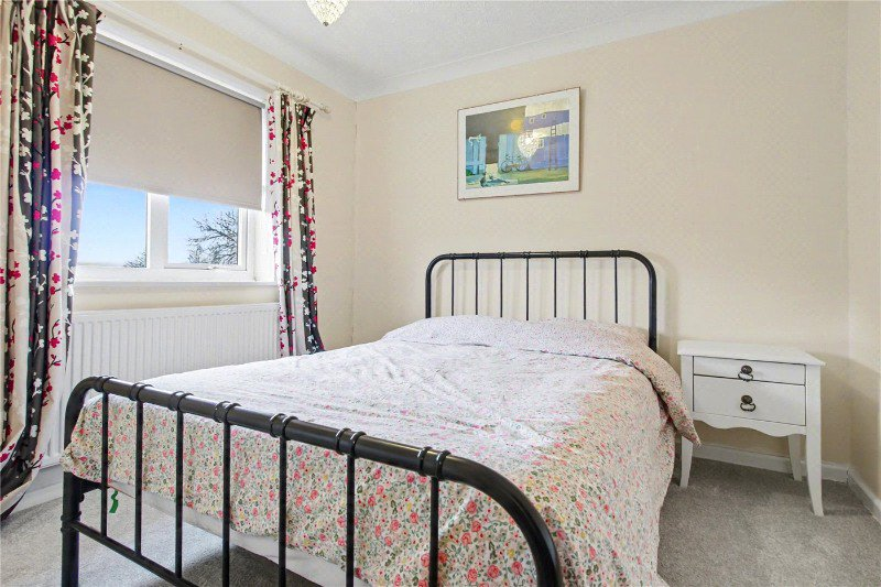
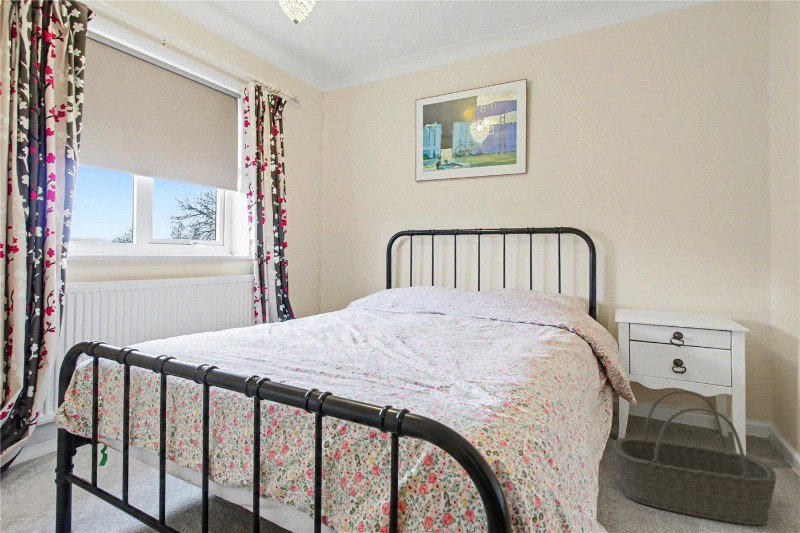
+ basket (688, 449)
